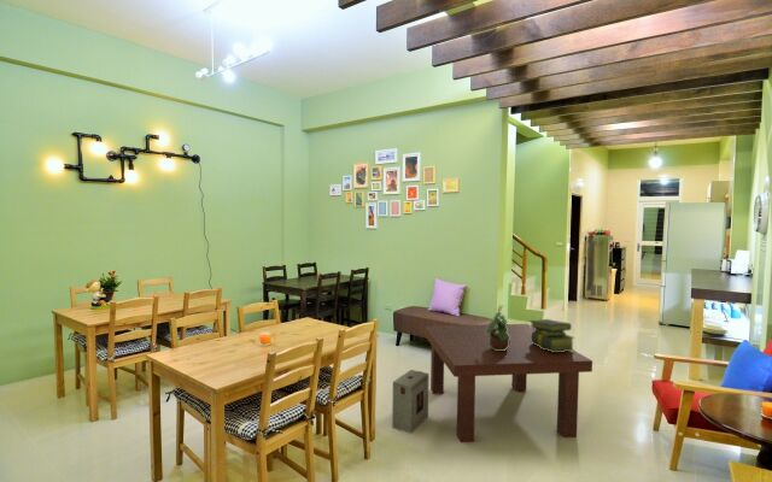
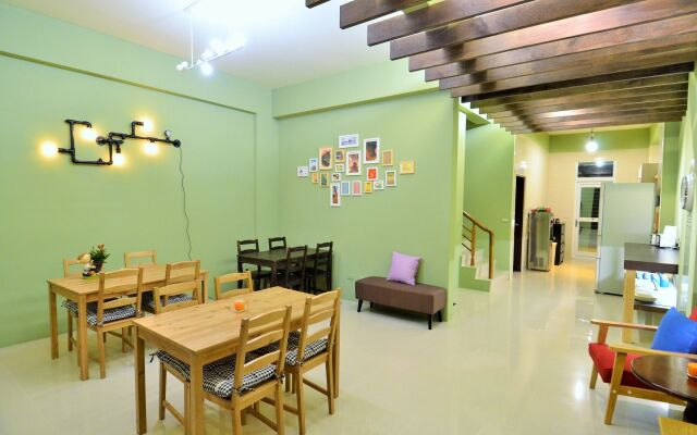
- stack of books (550, 333)
- box (410, 399)
- potted plant (498, 325)
- coffee table (496, 374)
